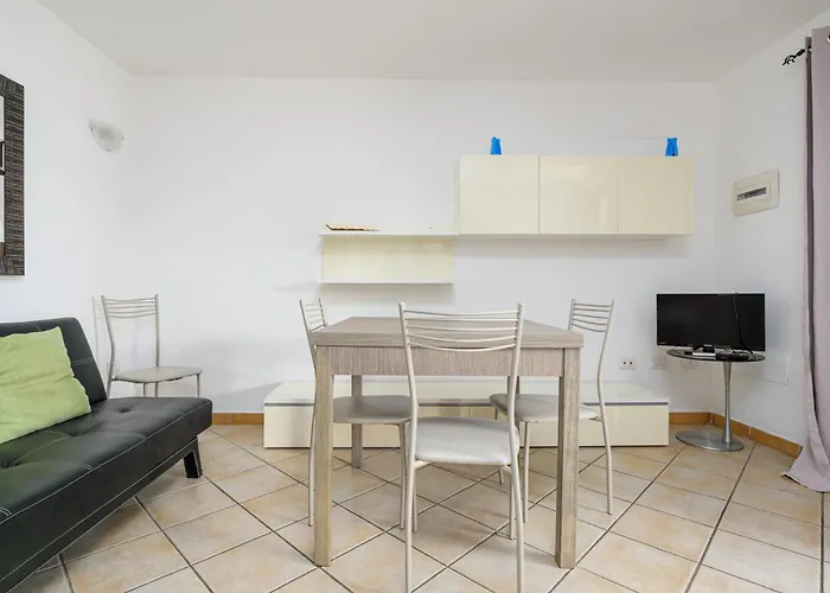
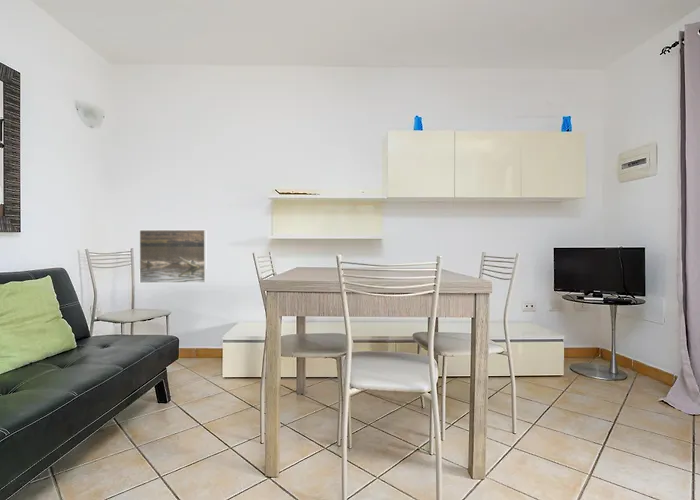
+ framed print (173, 256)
